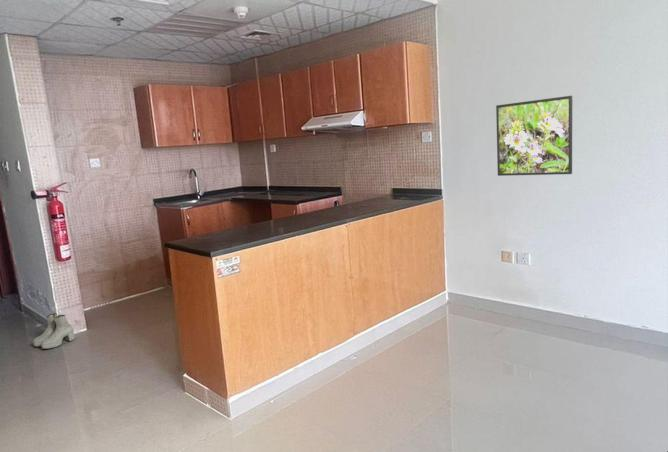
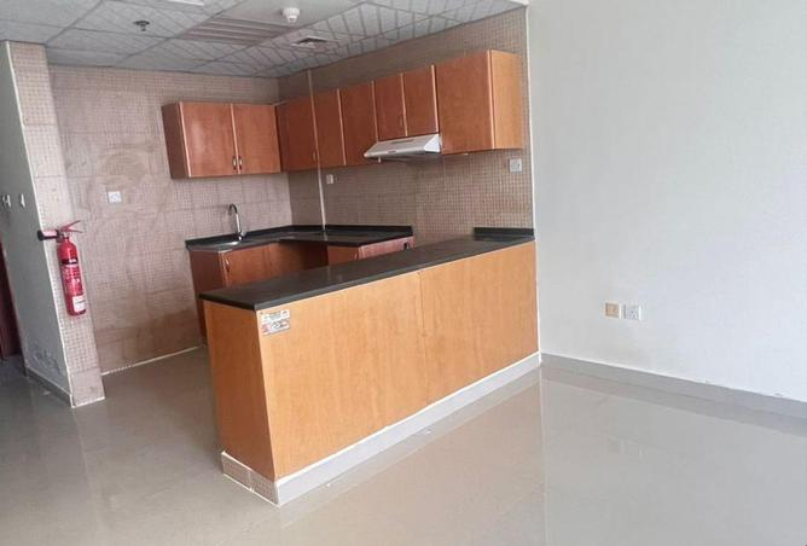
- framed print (532, 138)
- boots (52, 330)
